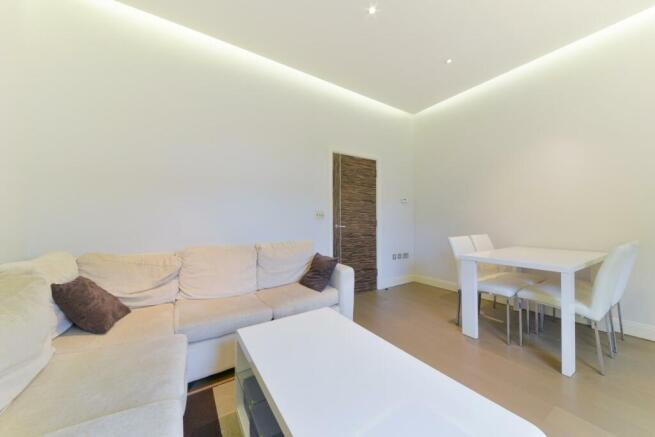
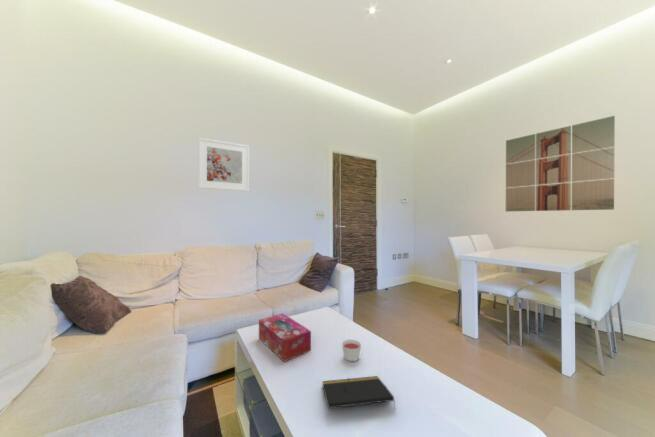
+ candle (351, 350)
+ wall art (552, 170)
+ tissue box (283, 334)
+ notepad (355, 390)
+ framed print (225, 165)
